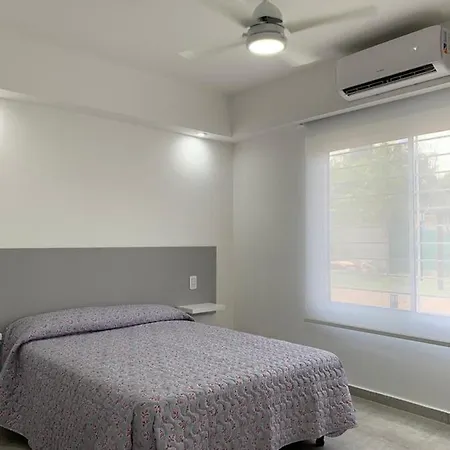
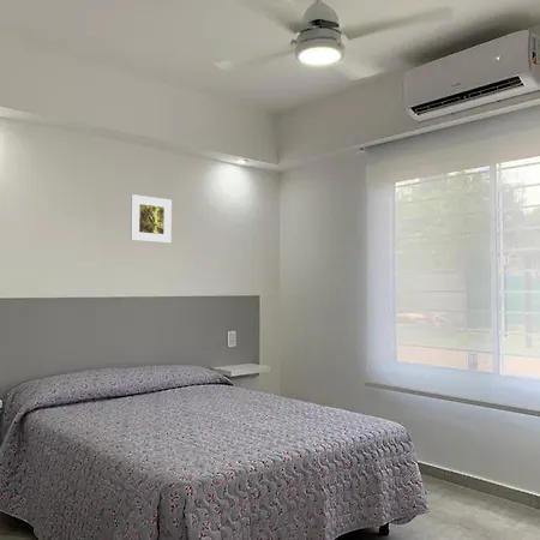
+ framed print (151, 218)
